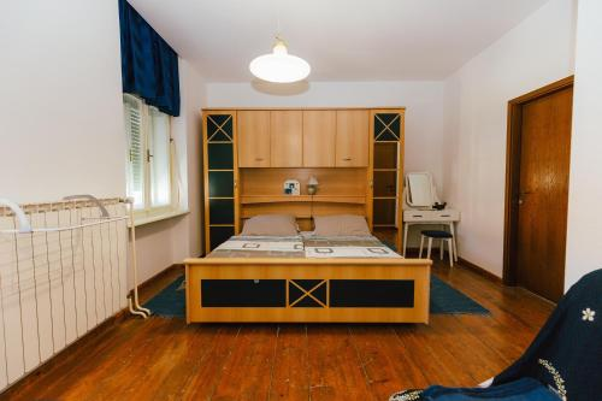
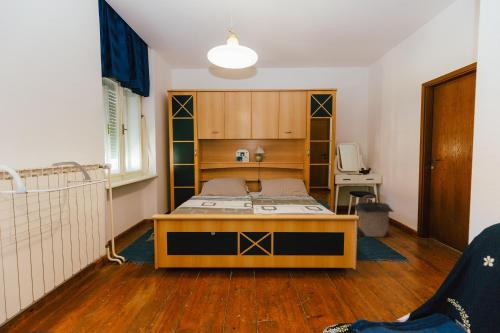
+ laundry hamper (373, 214)
